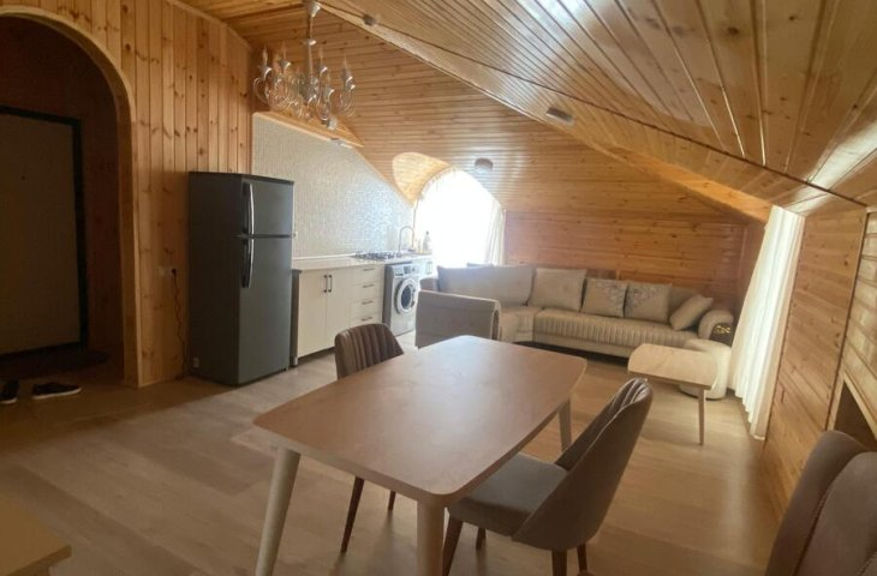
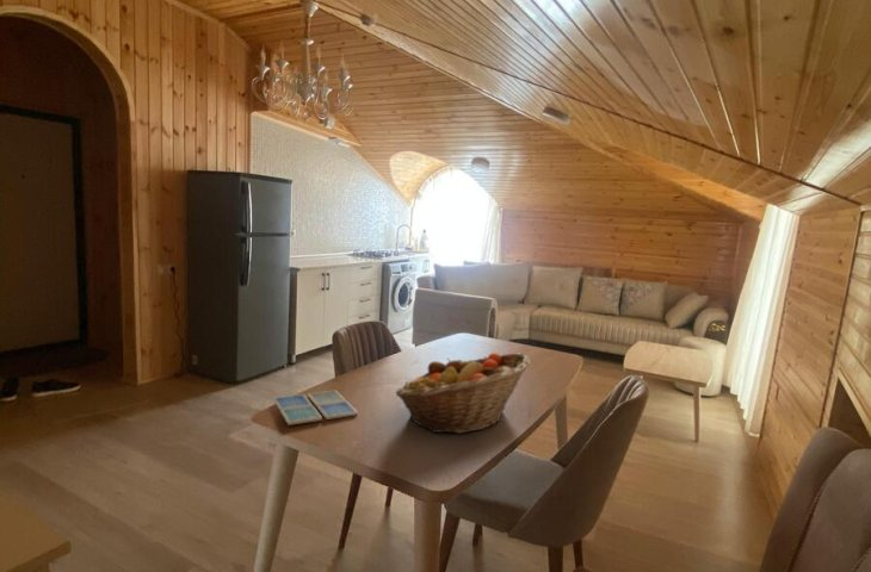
+ fruit basket (464, 384)
+ drink coaster (315, 405)
